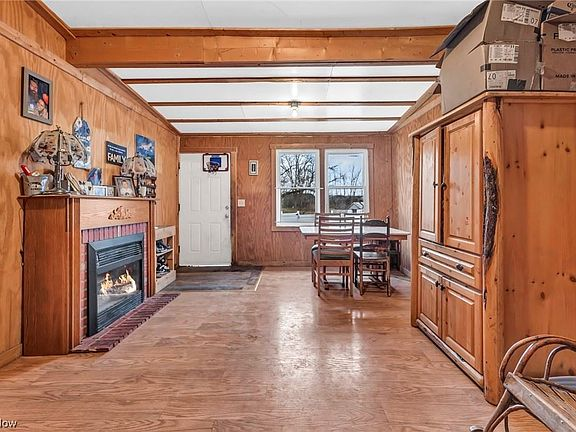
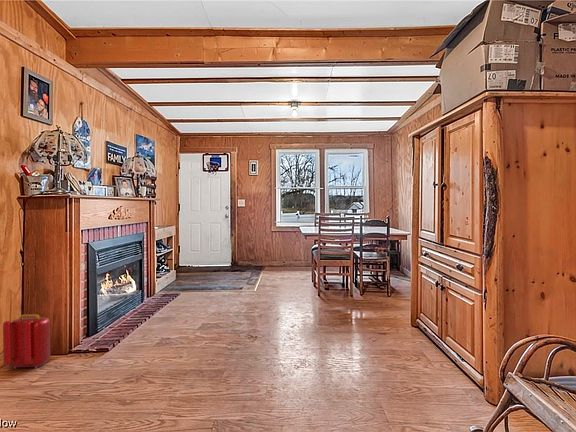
+ backpack (29, 340)
